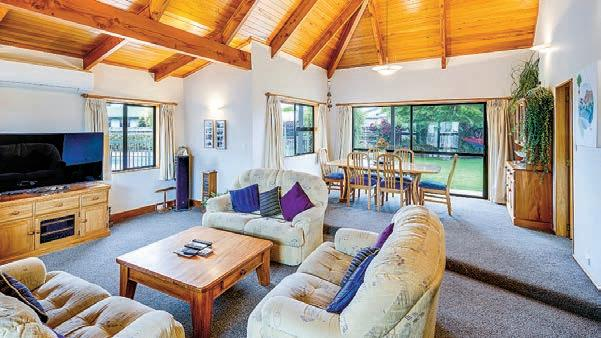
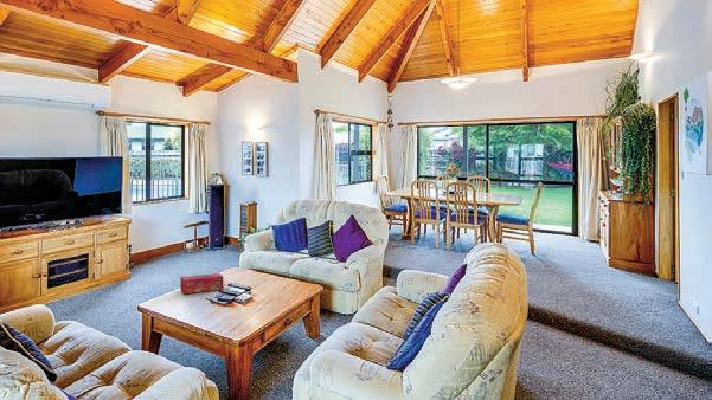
+ tissue box (201, 283)
